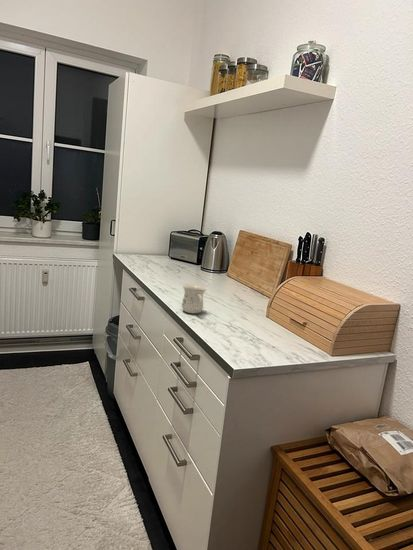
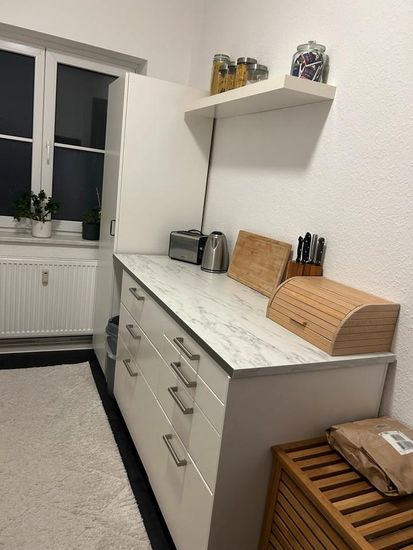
- mug (194, 300)
